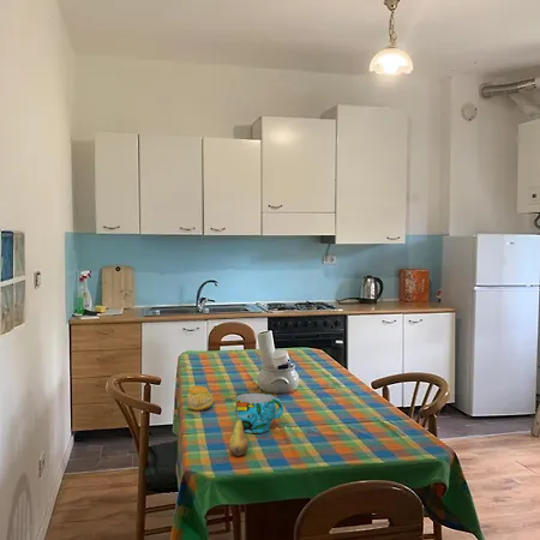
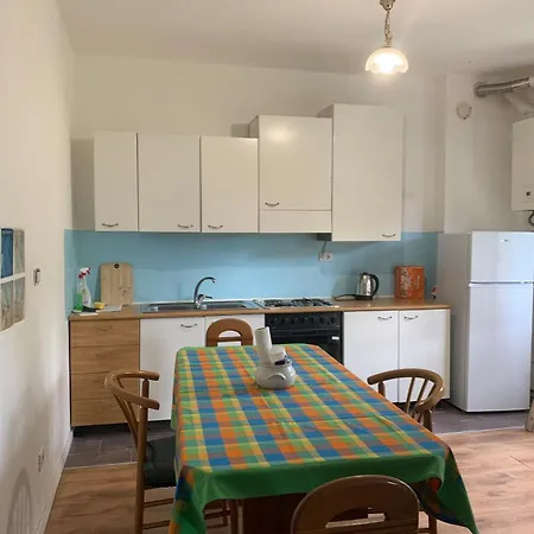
- fruit (199, 397)
- fruit (238, 433)
- cup (257, 413)
